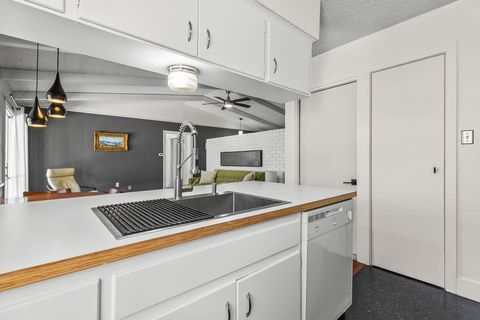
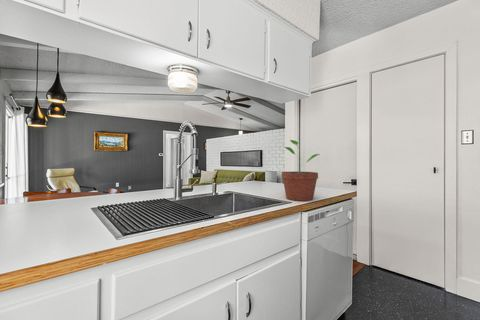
+ potted plant (299, 168)
